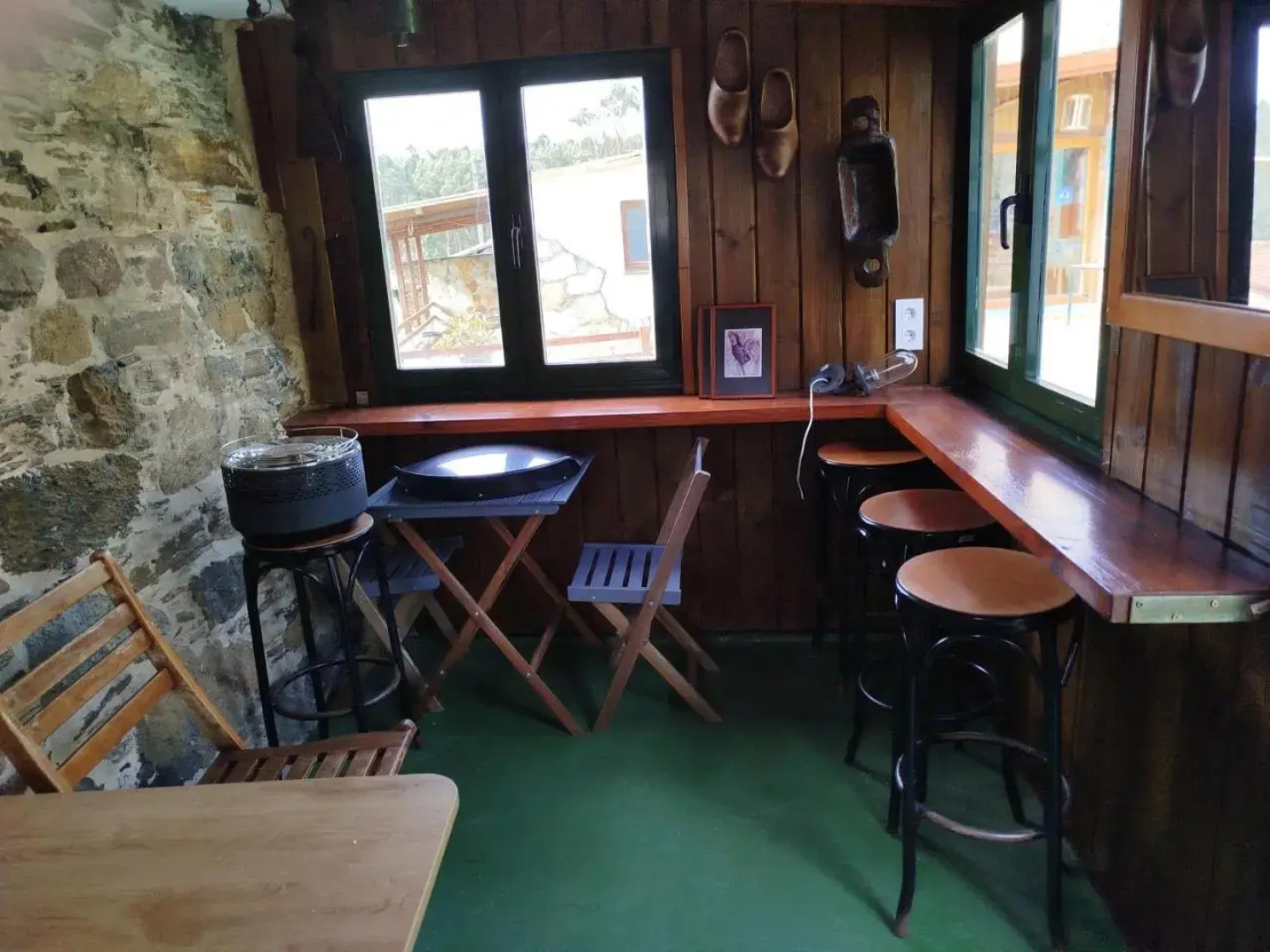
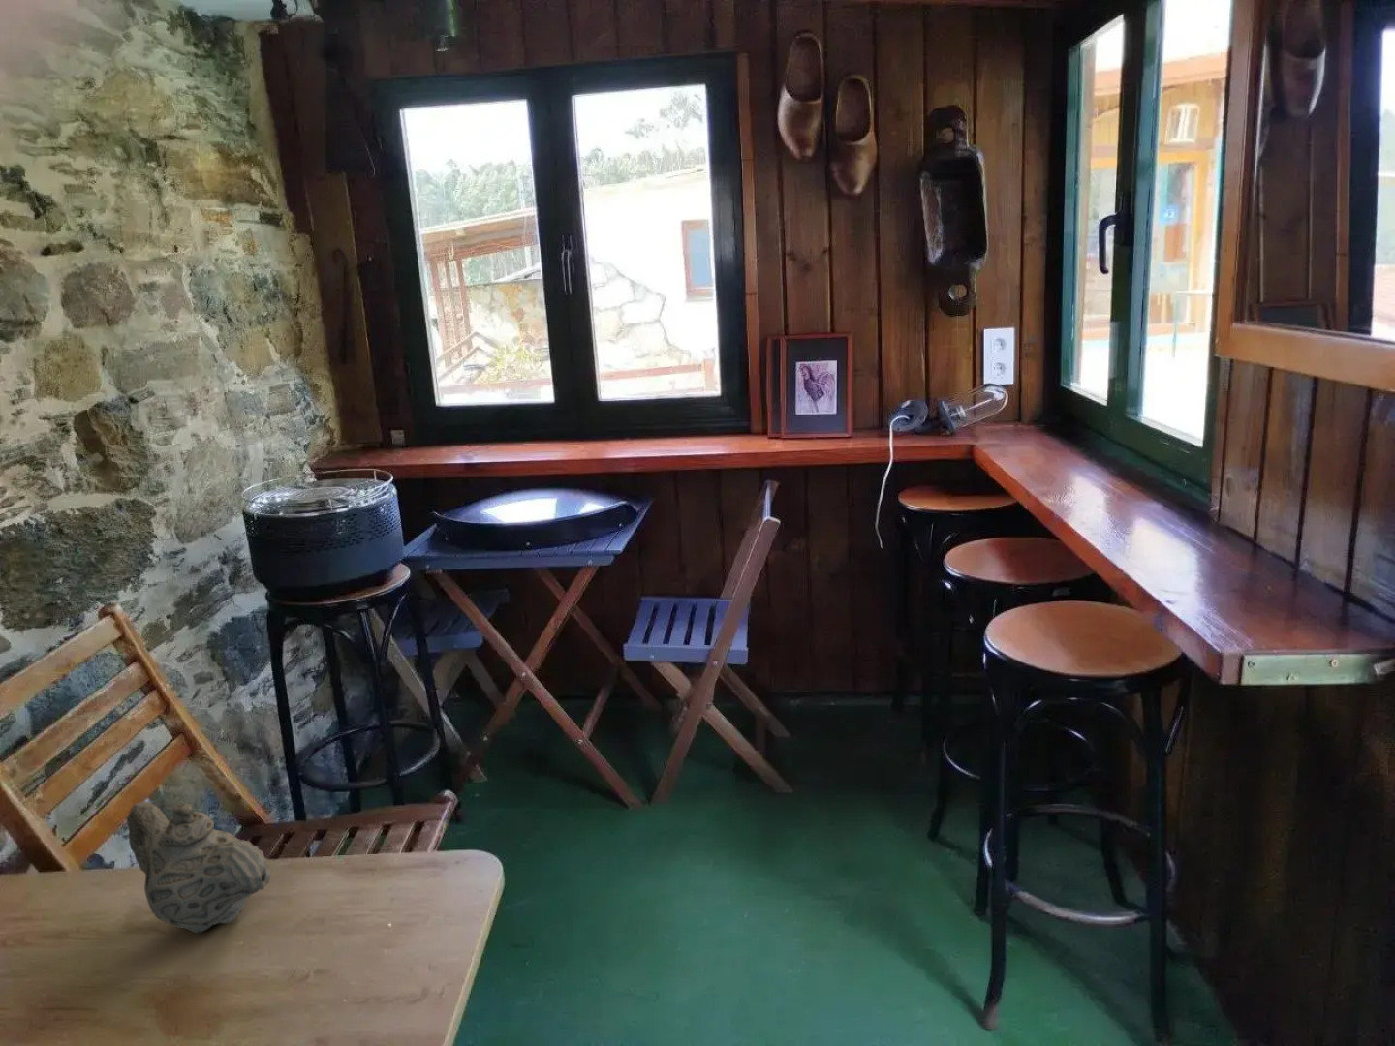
+ teapot (193, 859)
